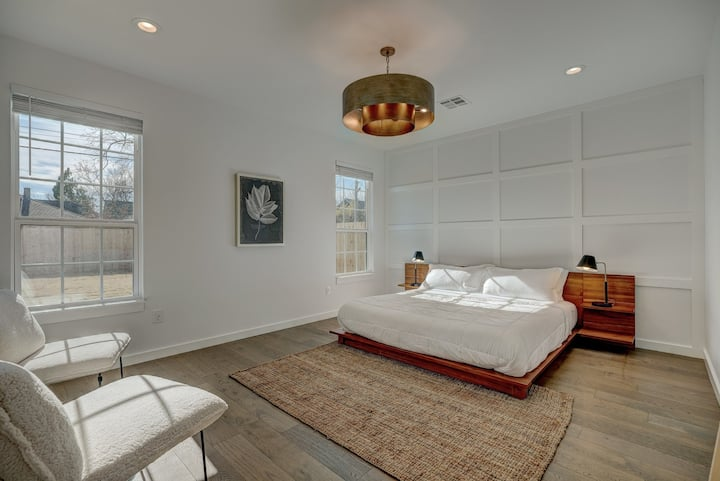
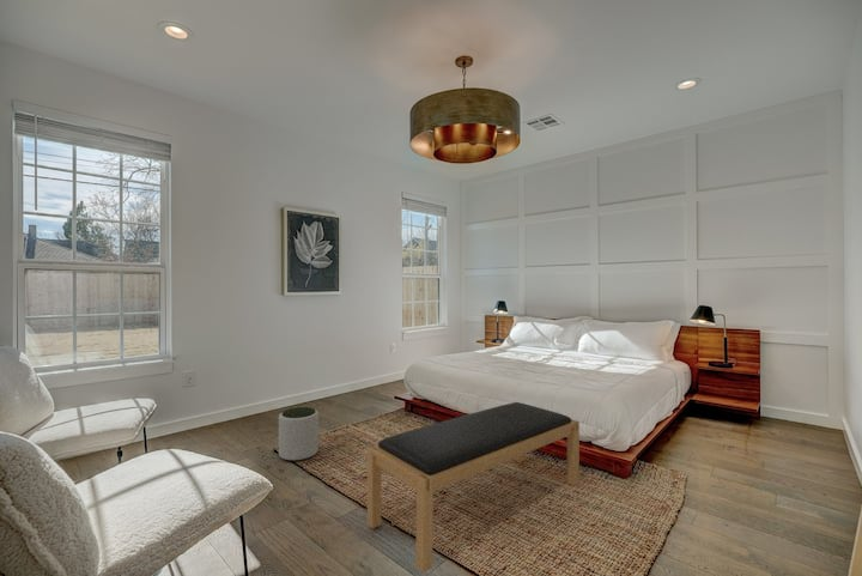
+ plant pot (298, 432)
+ bench (482, 463)
